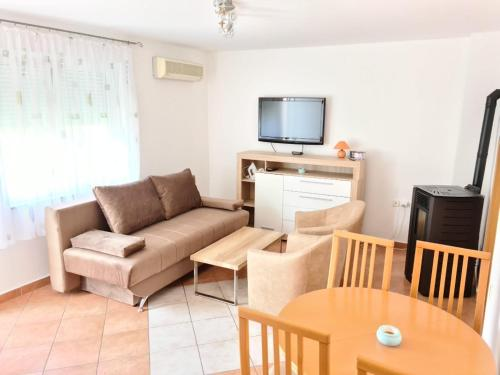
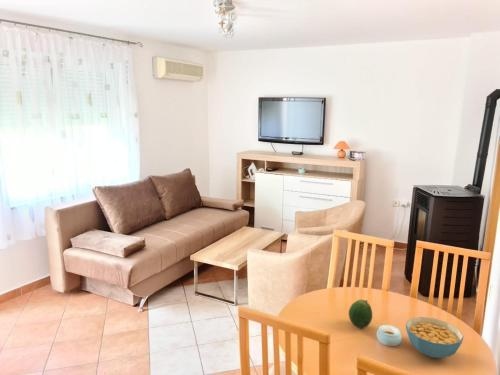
+ fruit (360, 313)
+ cereal bowl (432, 341)
